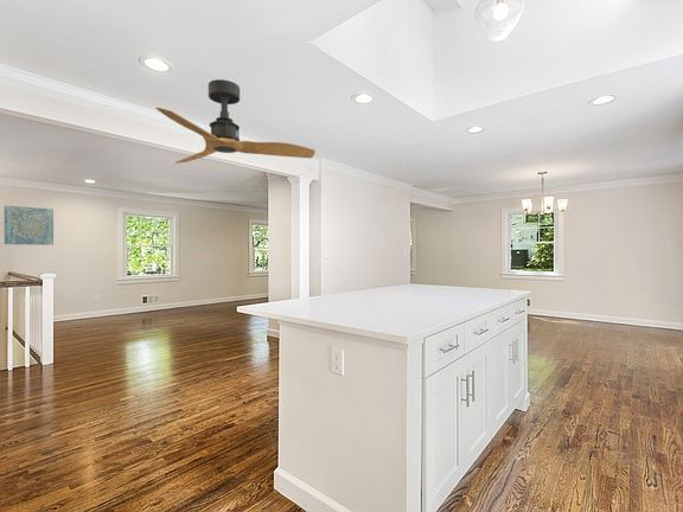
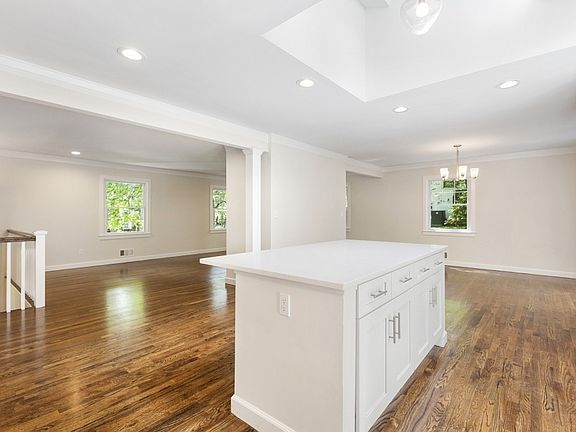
- ceiling fan (236, 124)
- wall art (30, 225)
